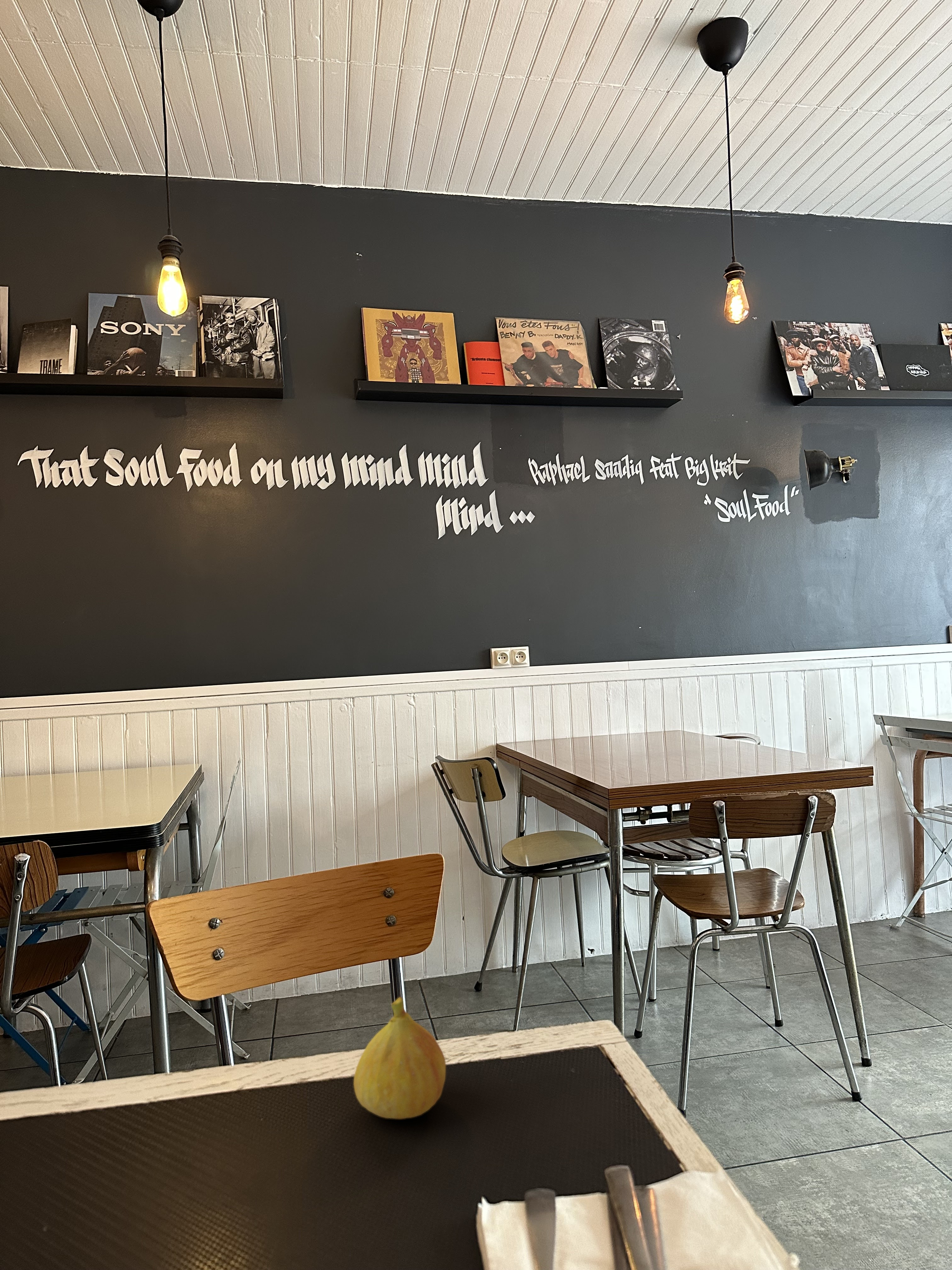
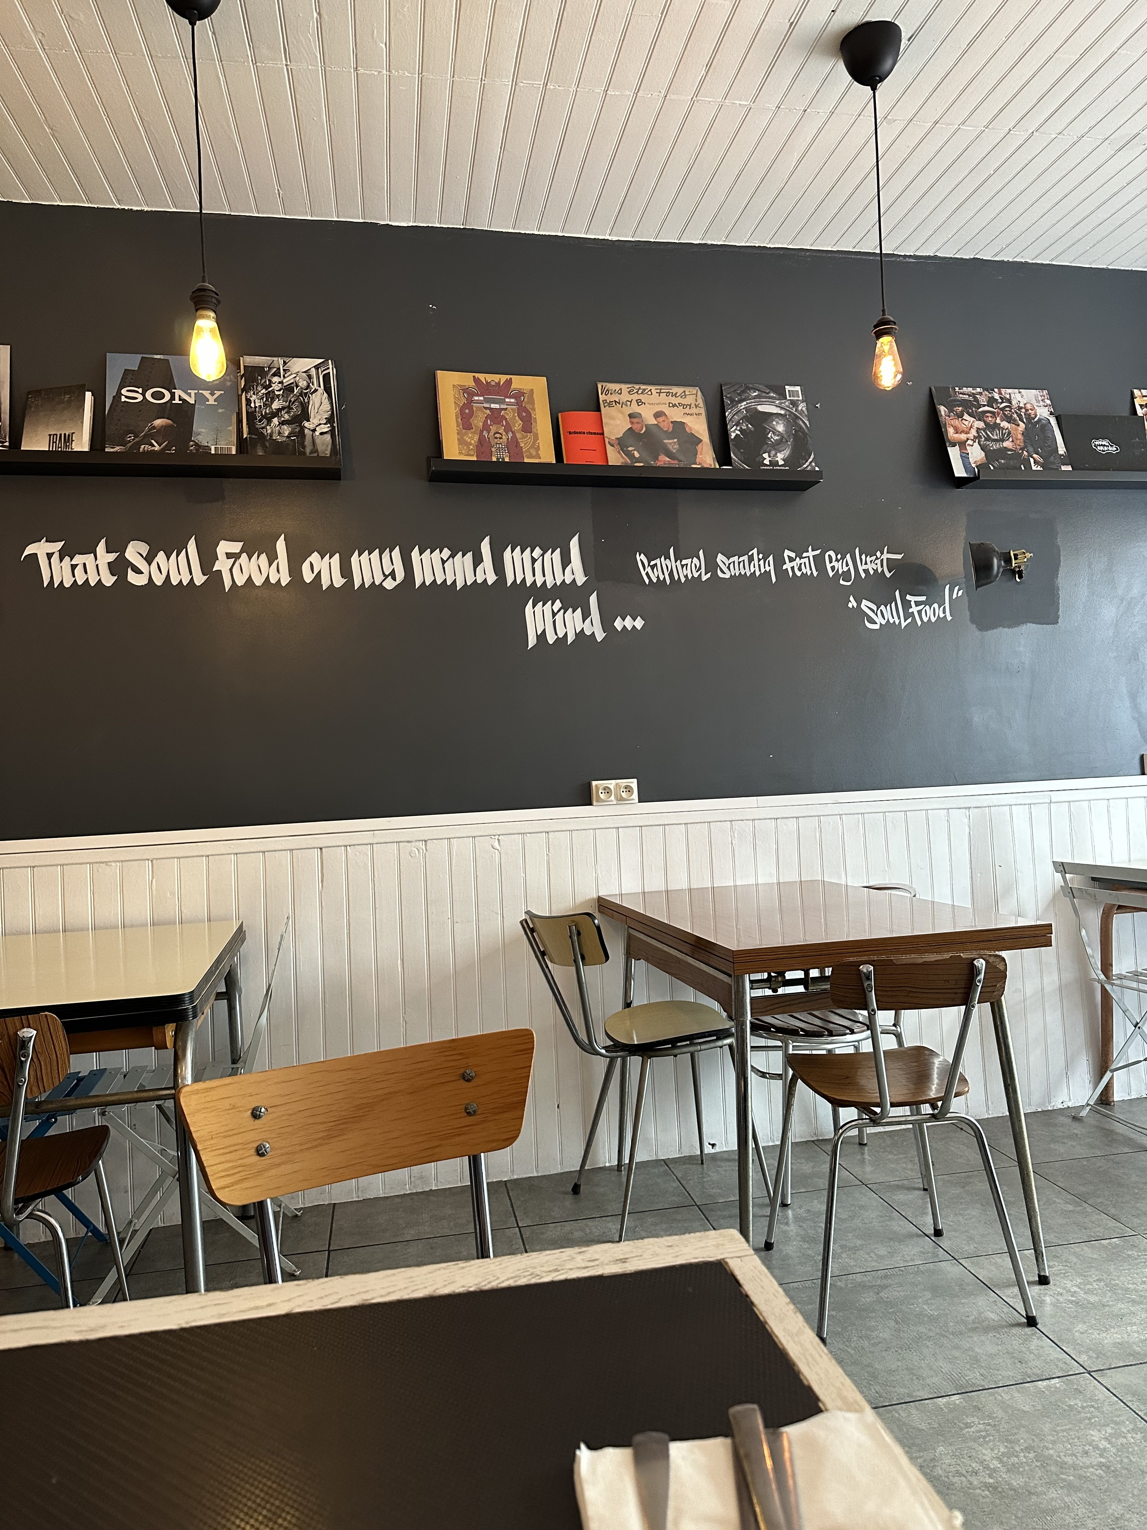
- fruit (400, 1053)
